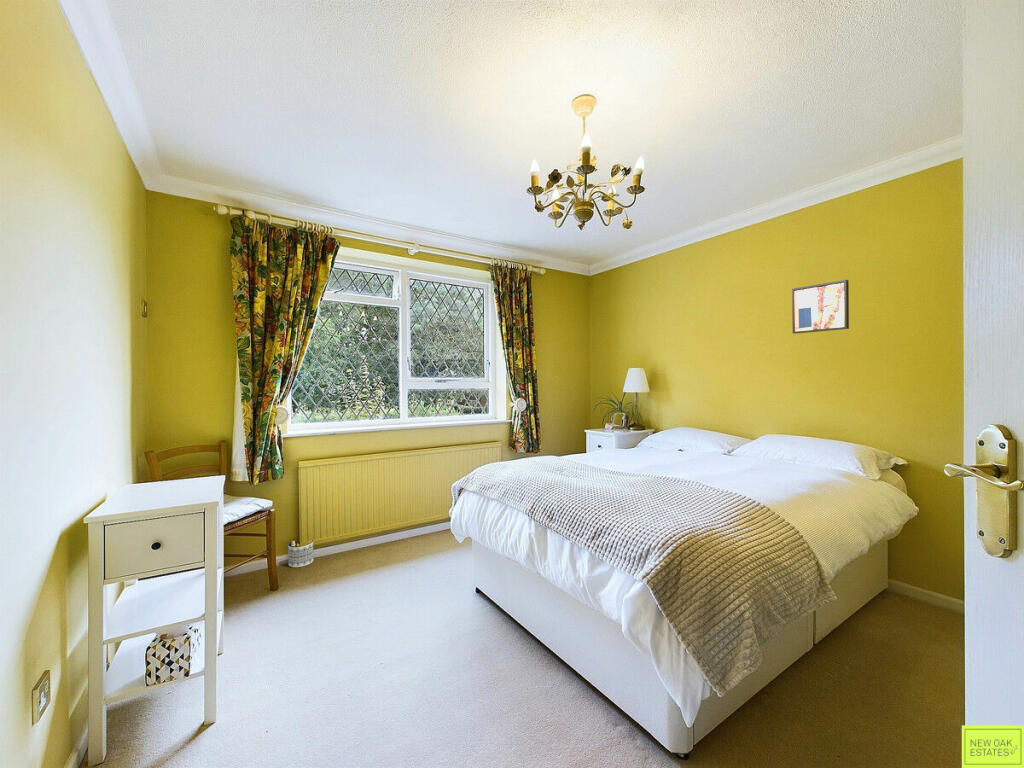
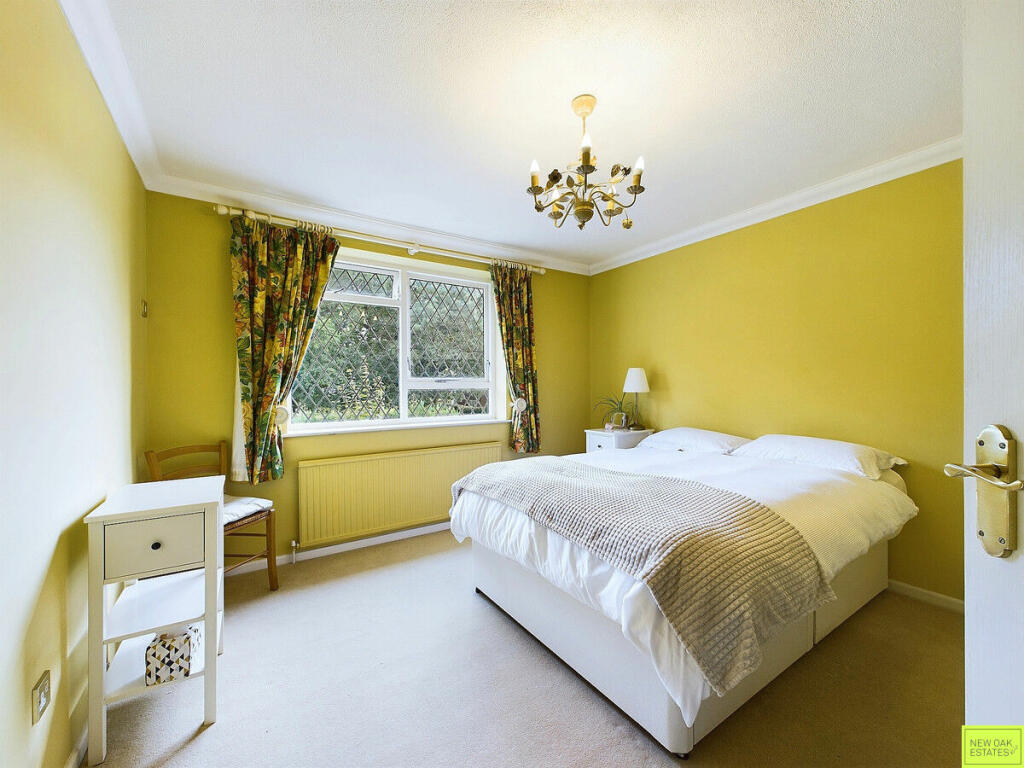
- wall art (819, 307)
- planter (300, 552)
